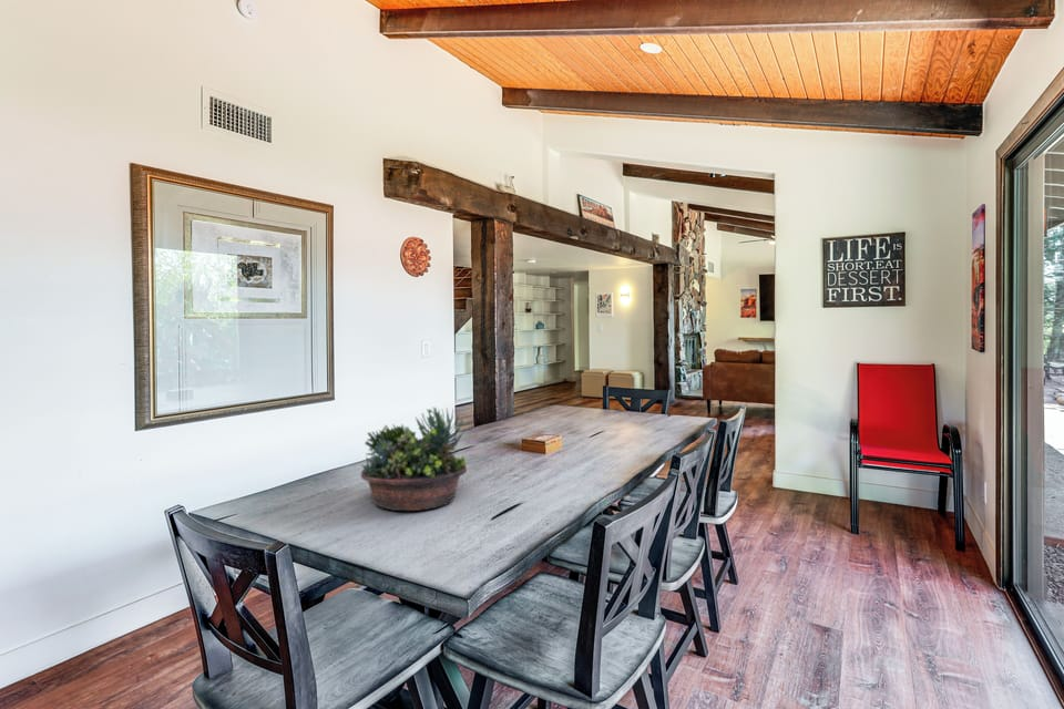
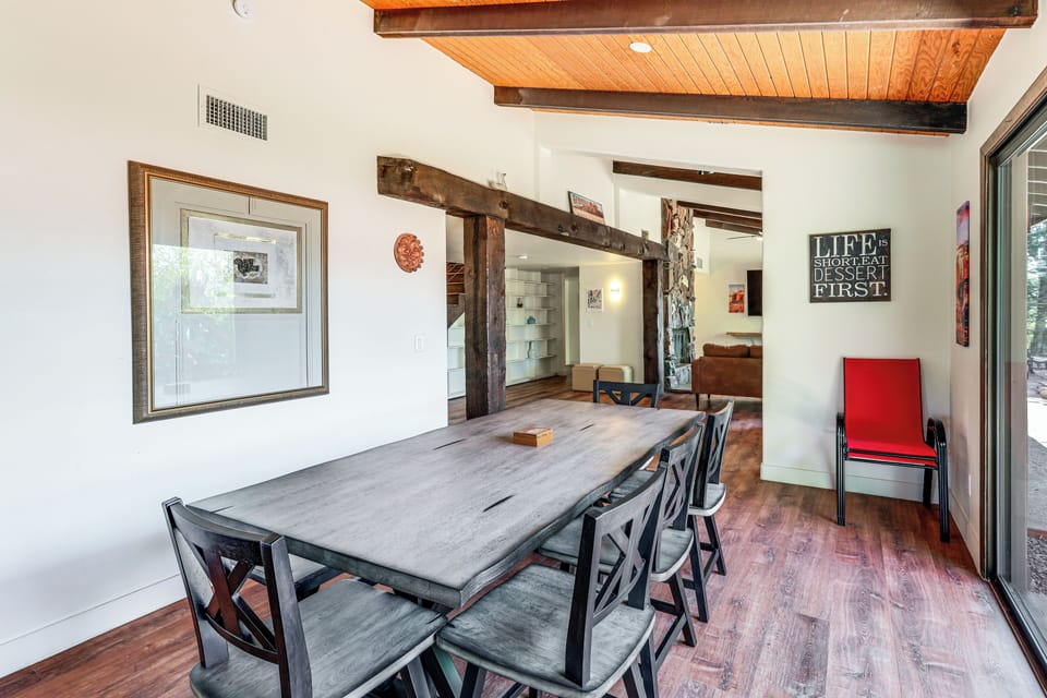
- succulent planter (413, 453)
